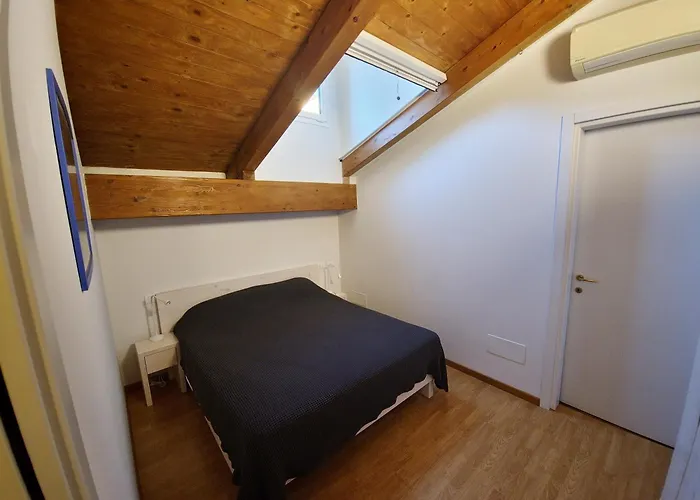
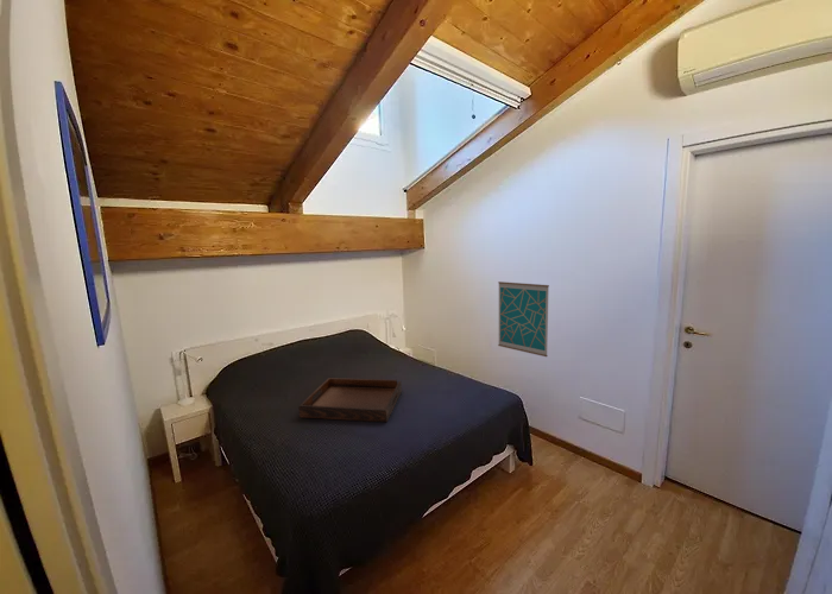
+ wall art (522, 317)
+ serving tray (354, 397)
